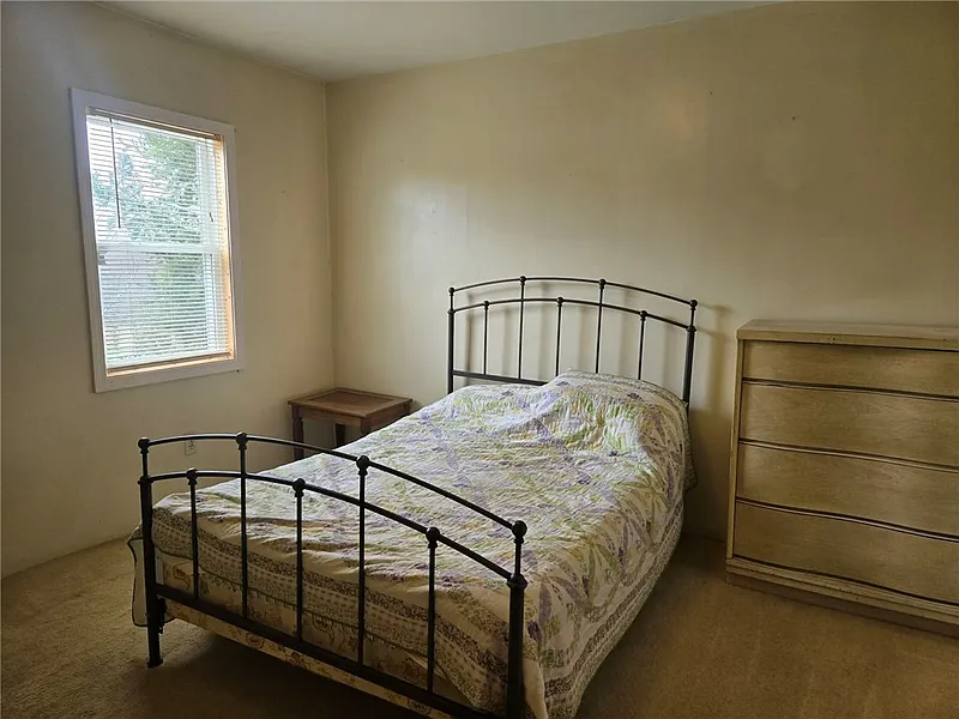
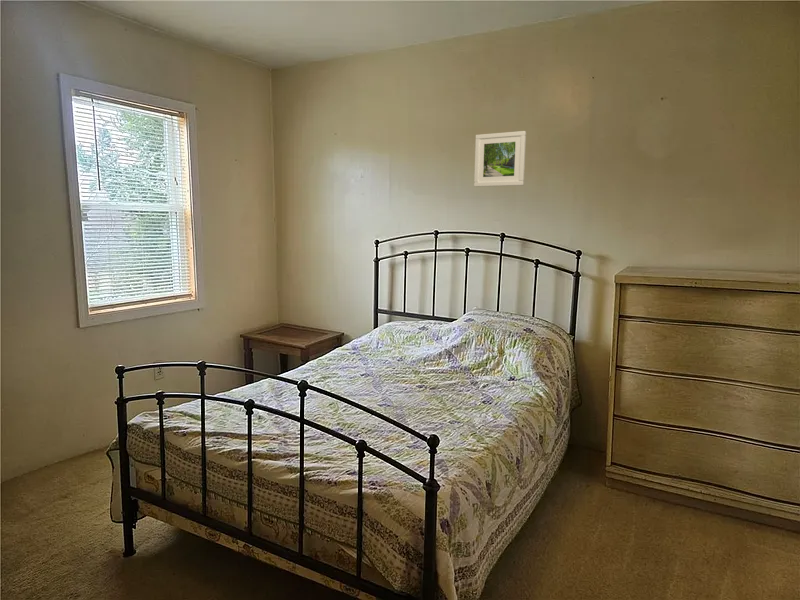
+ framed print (499, 159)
